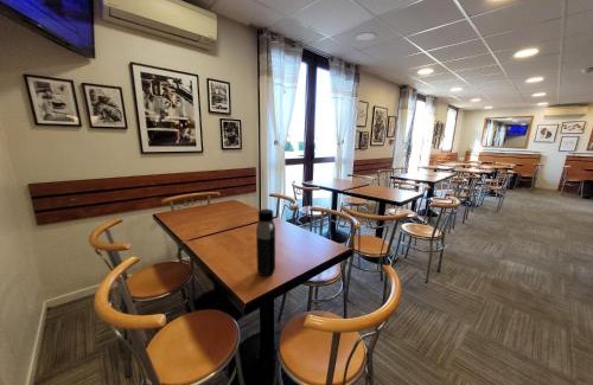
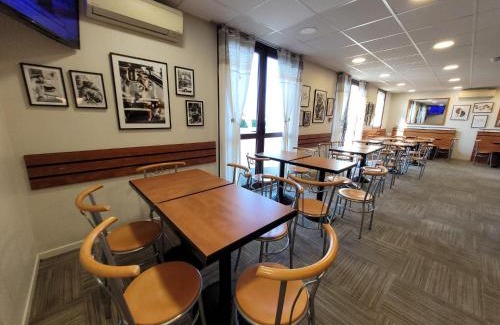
- water bottle (266, 242)
